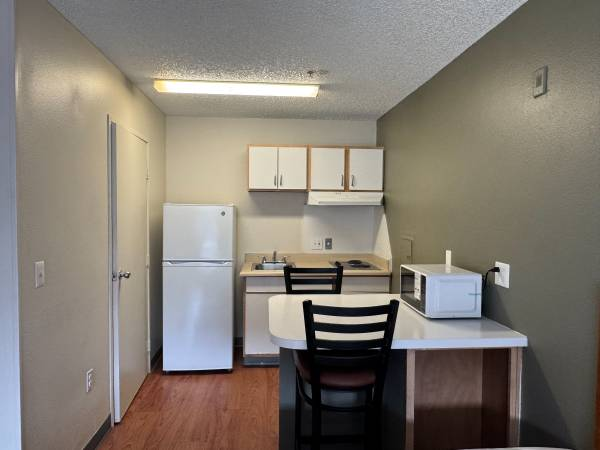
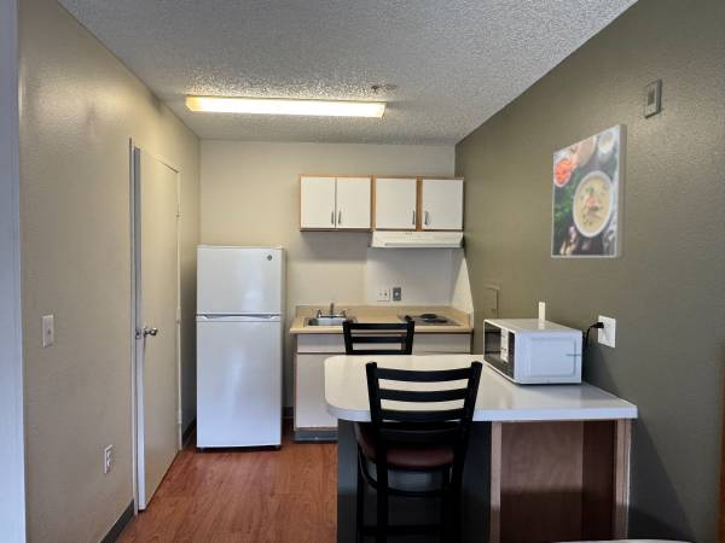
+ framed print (584, 199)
